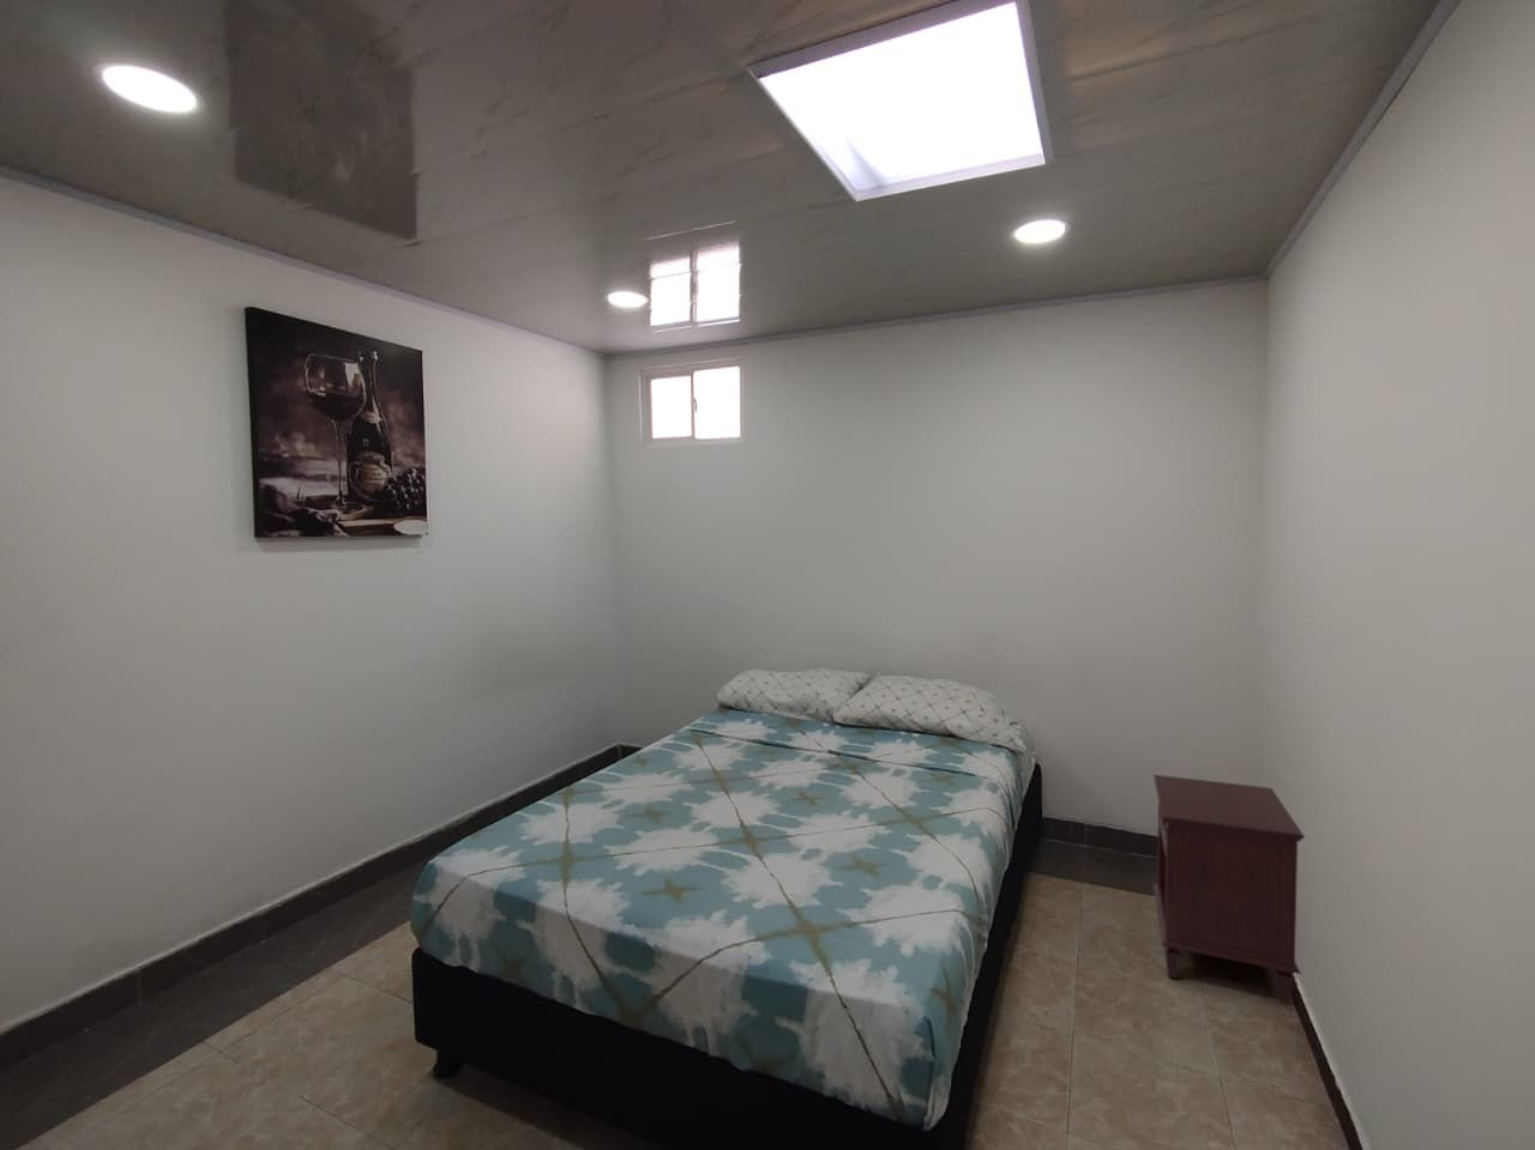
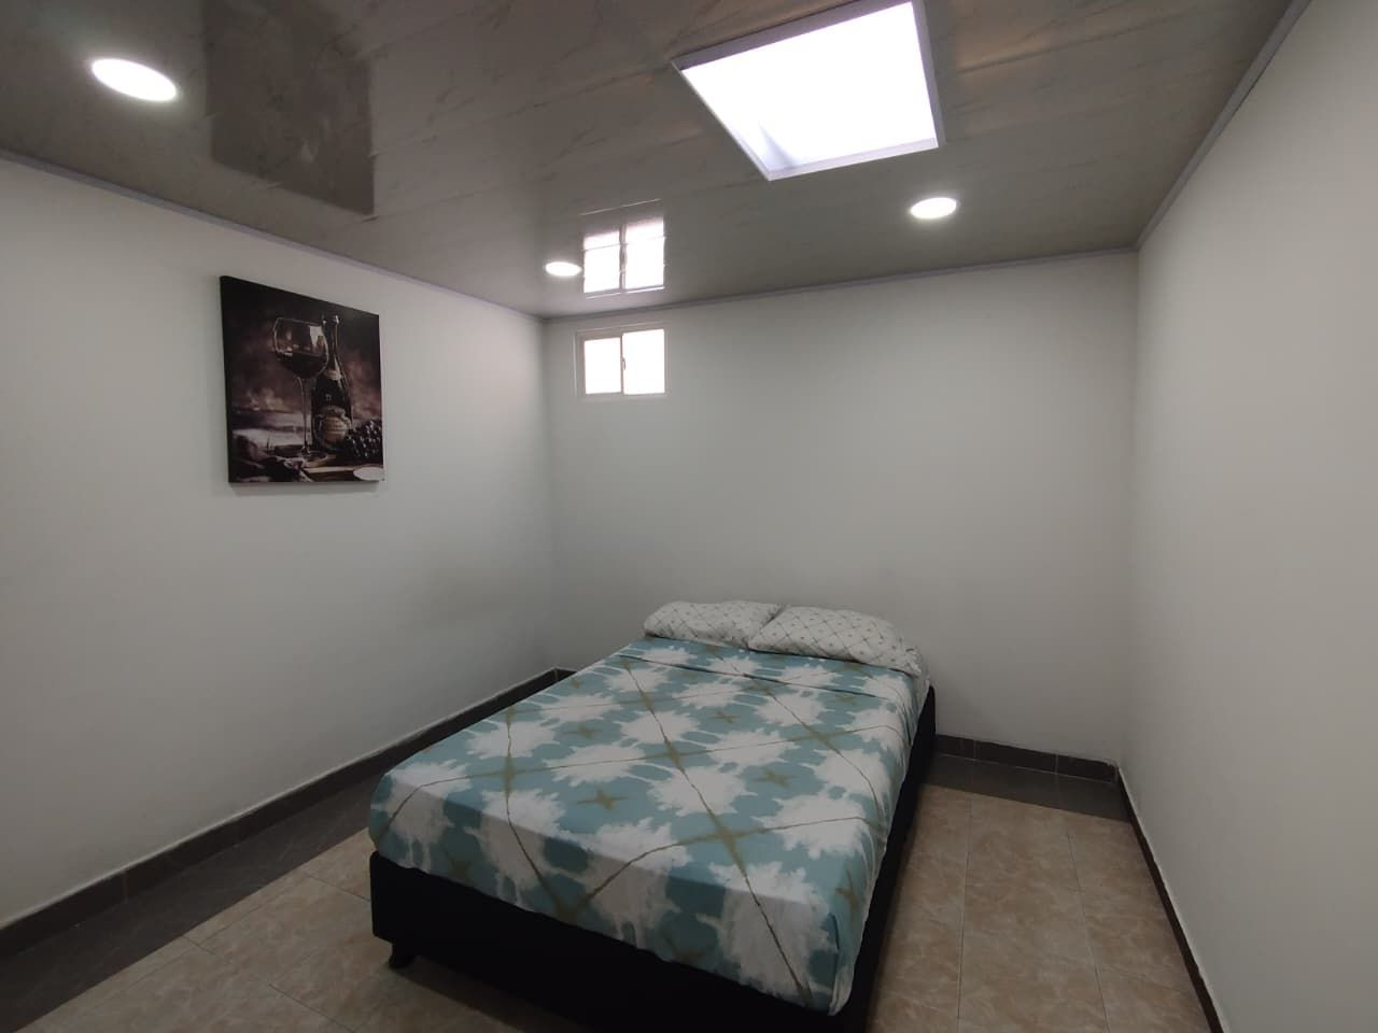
- nightstand (1218, 878)
